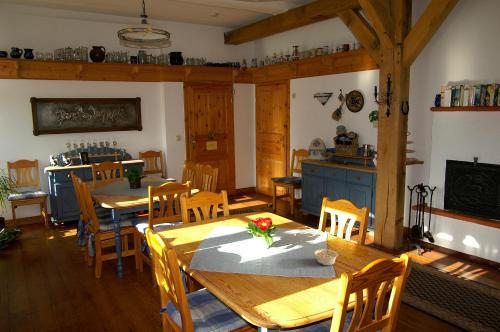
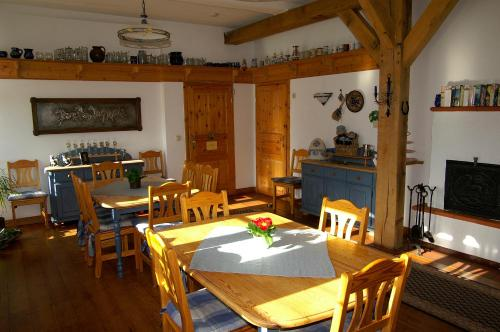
- legume (325, 256)
